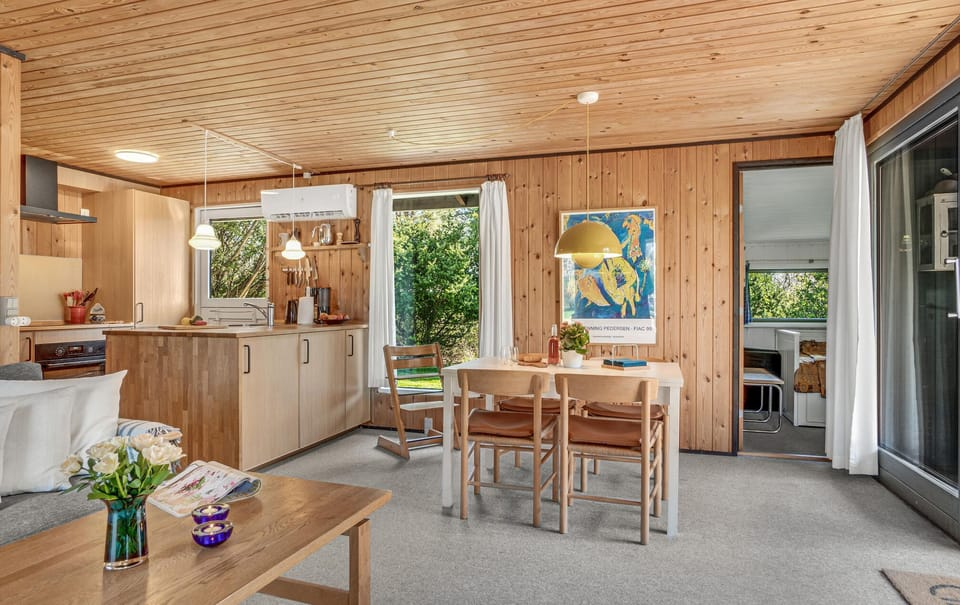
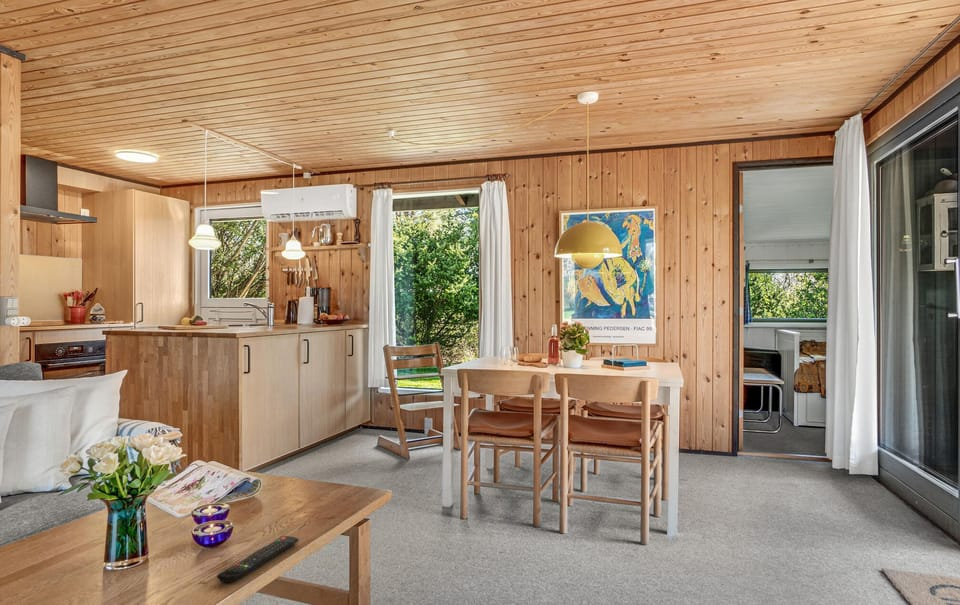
+ remote control (261, 557)
